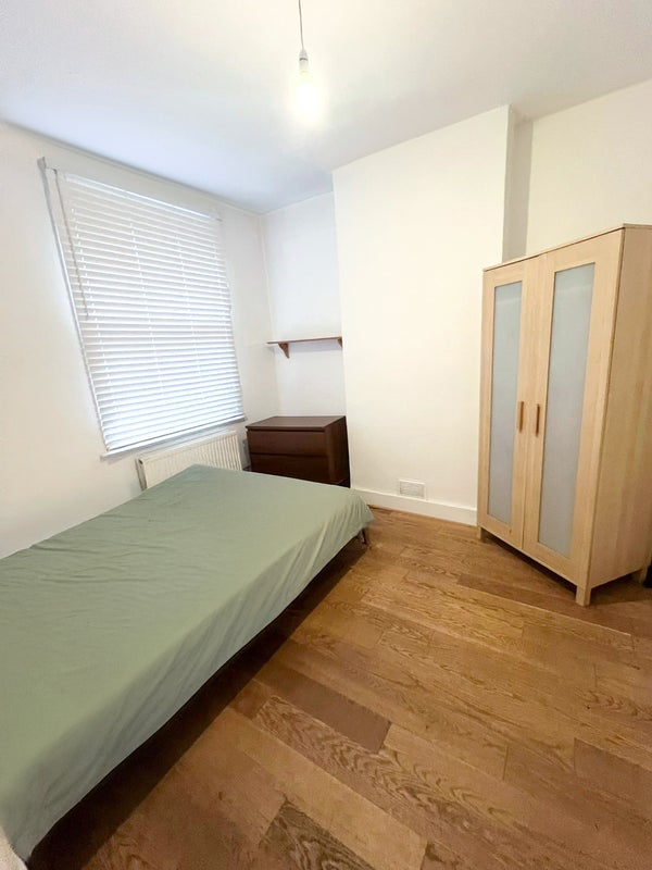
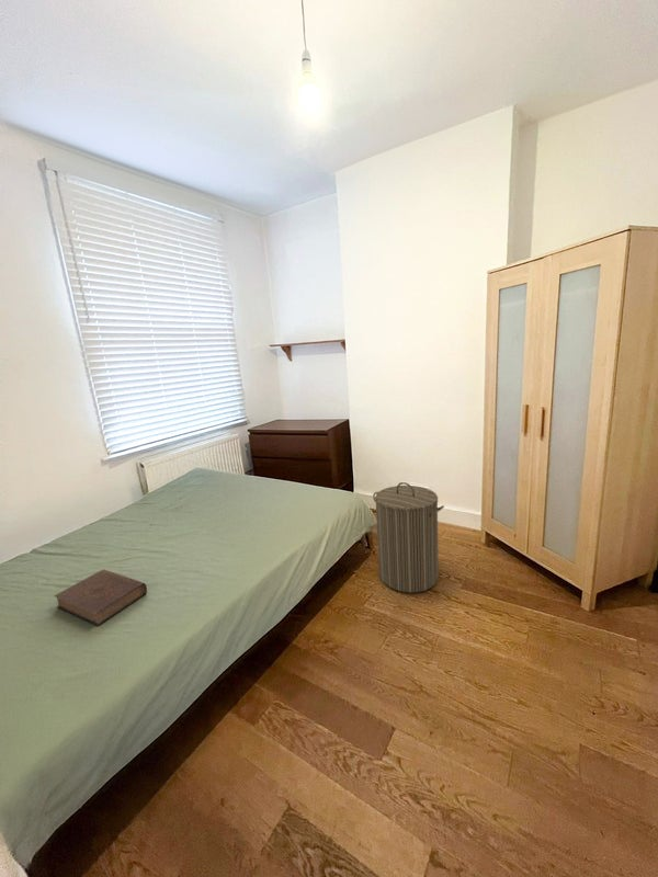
+ laundry hamper (407, 529)
+ book (101, 594)
